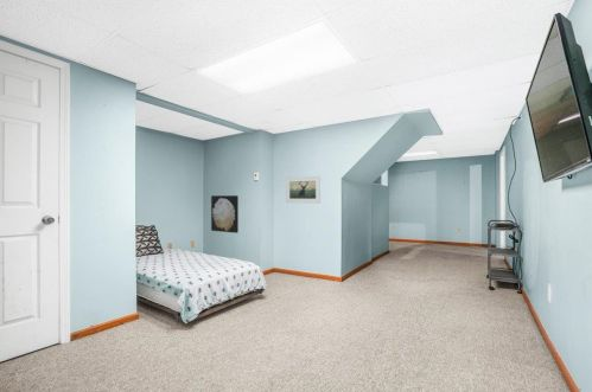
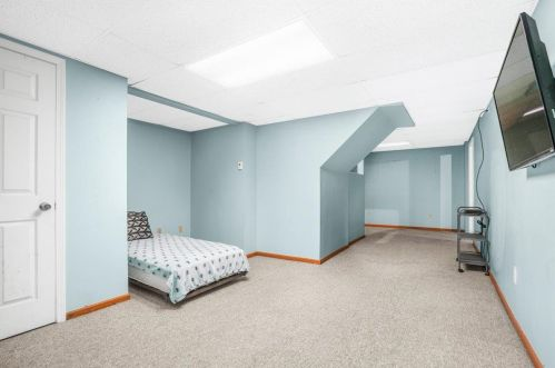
- wall art (224, 213)
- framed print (303, 189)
